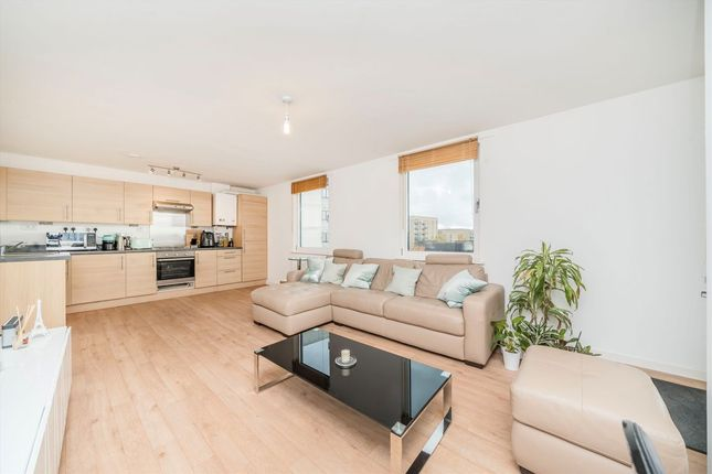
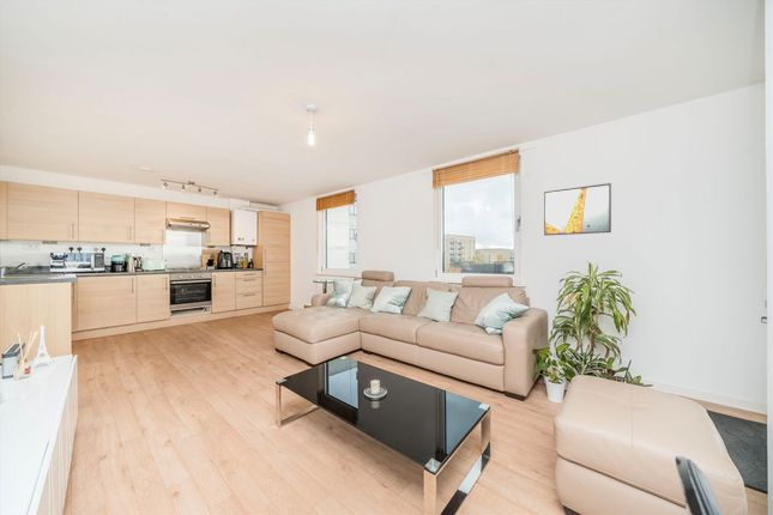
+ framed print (575, 211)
